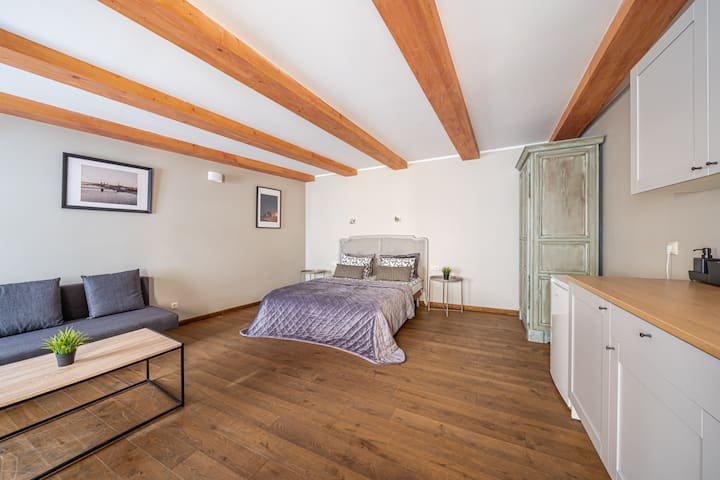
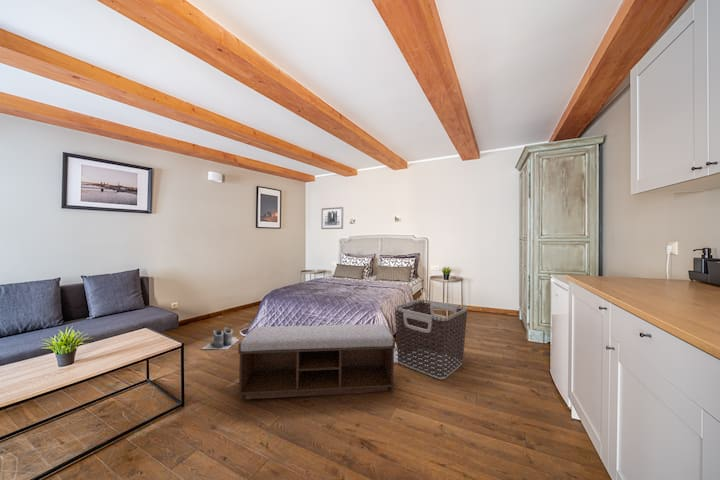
+ boots (222, 335)
+ clothes hamper (430, 334)
+ bench (319, 357)
+ wall art (332, 218)
